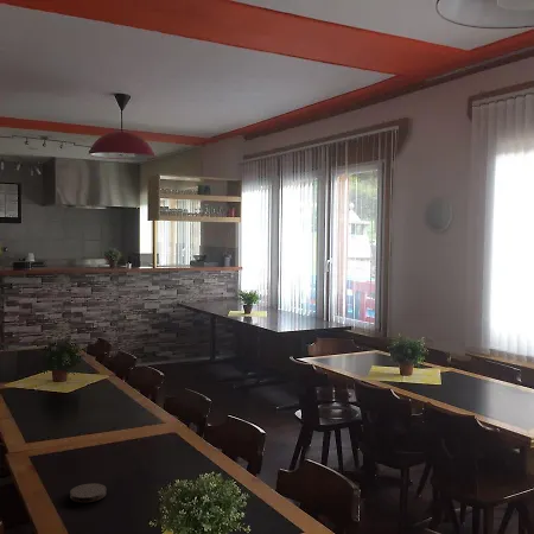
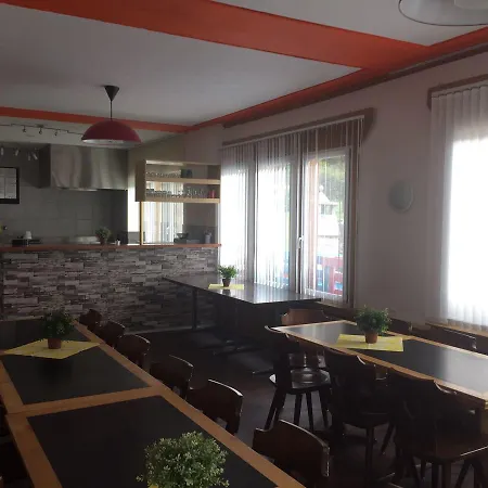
- coaster (88, 492)
